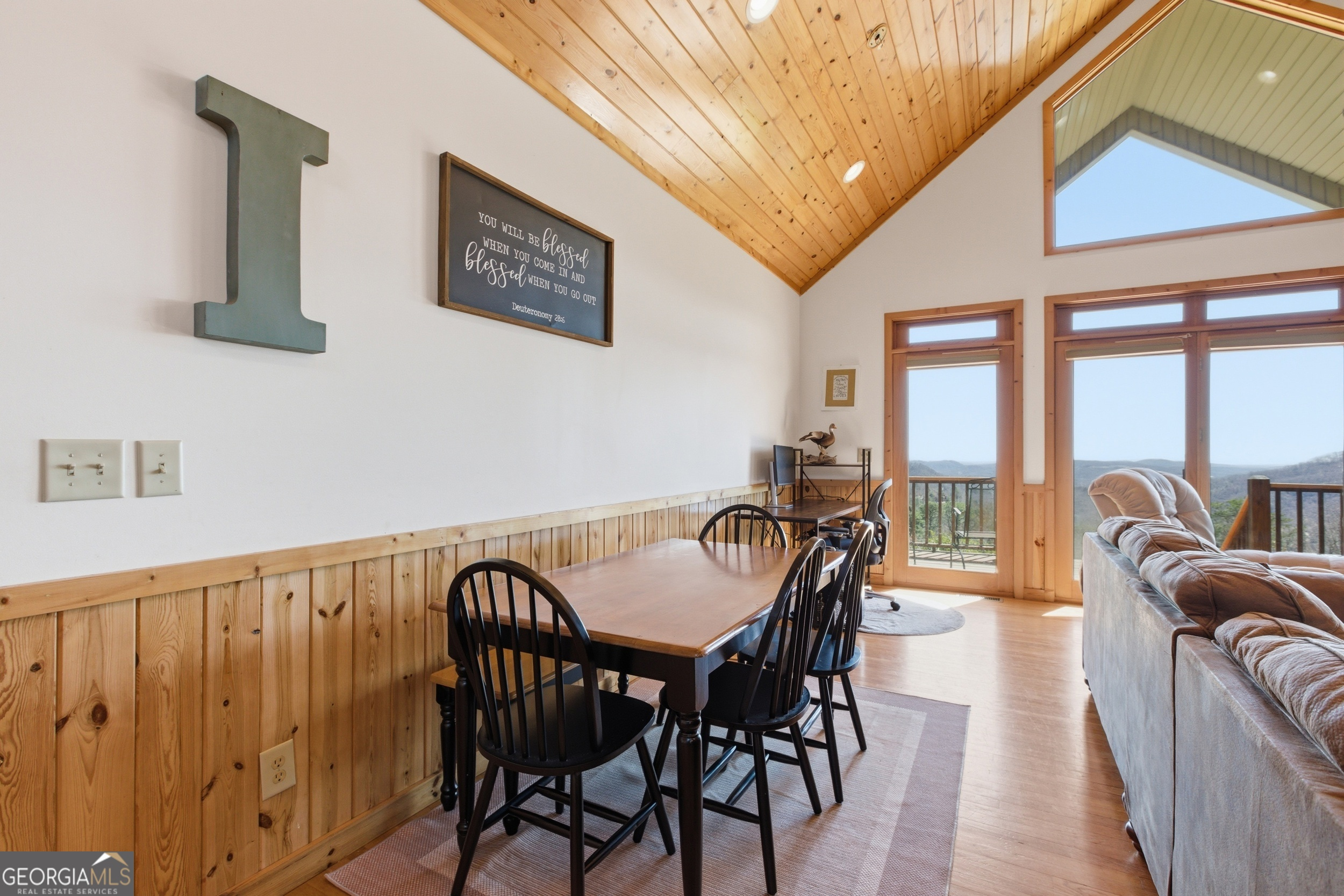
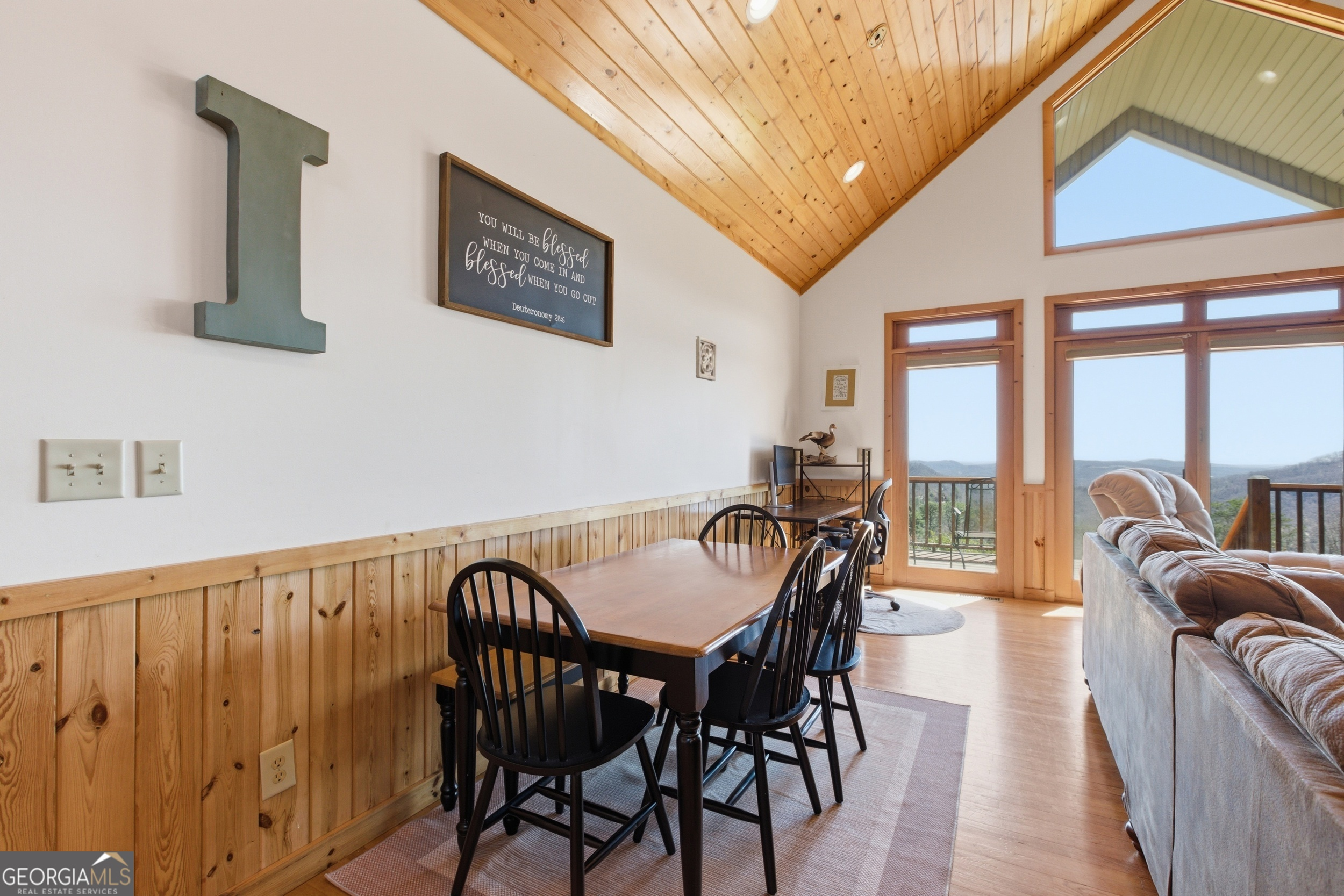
+ wall ornament (706, 359)
